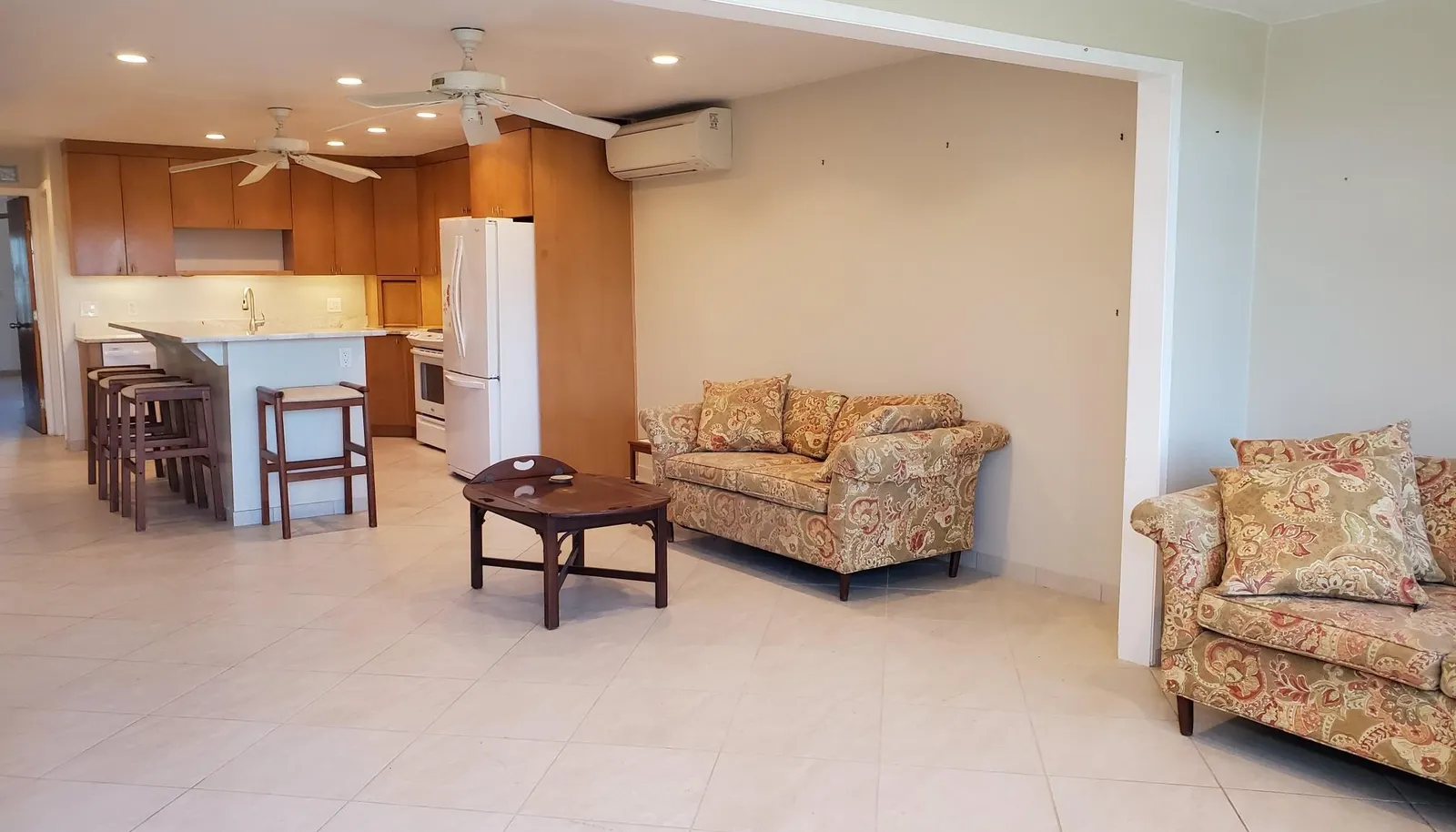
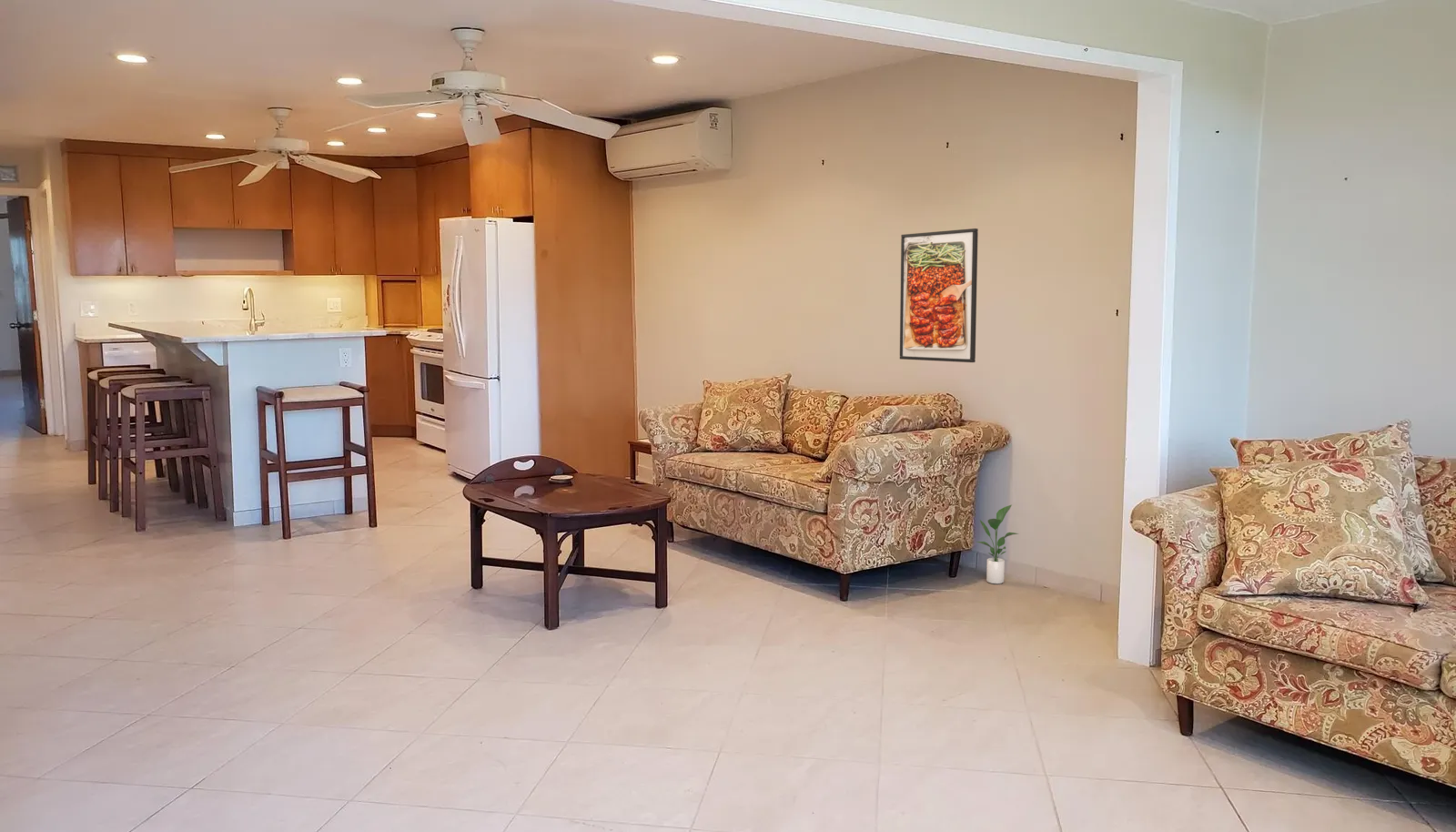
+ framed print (936, 296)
+ potted plant (993, 543)
